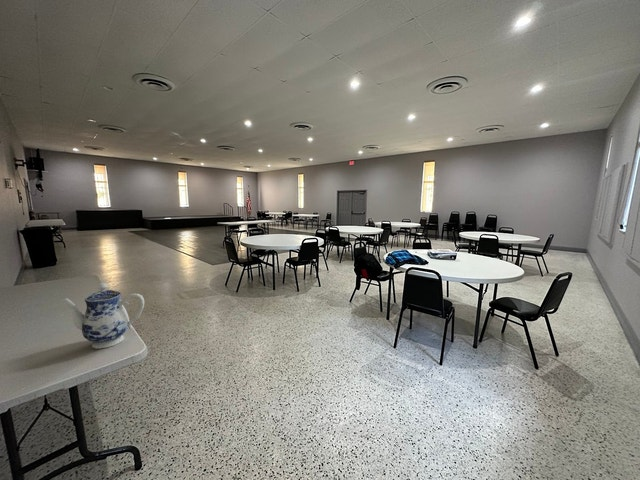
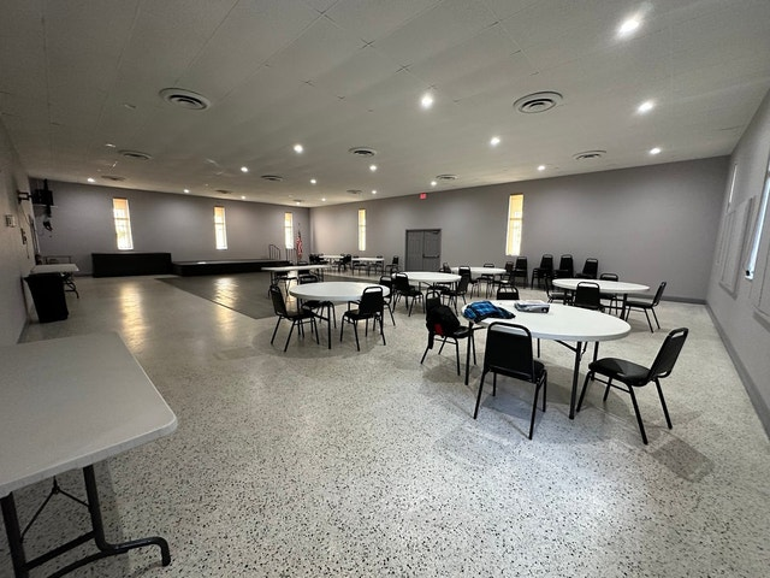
- teapot (105, 313)
